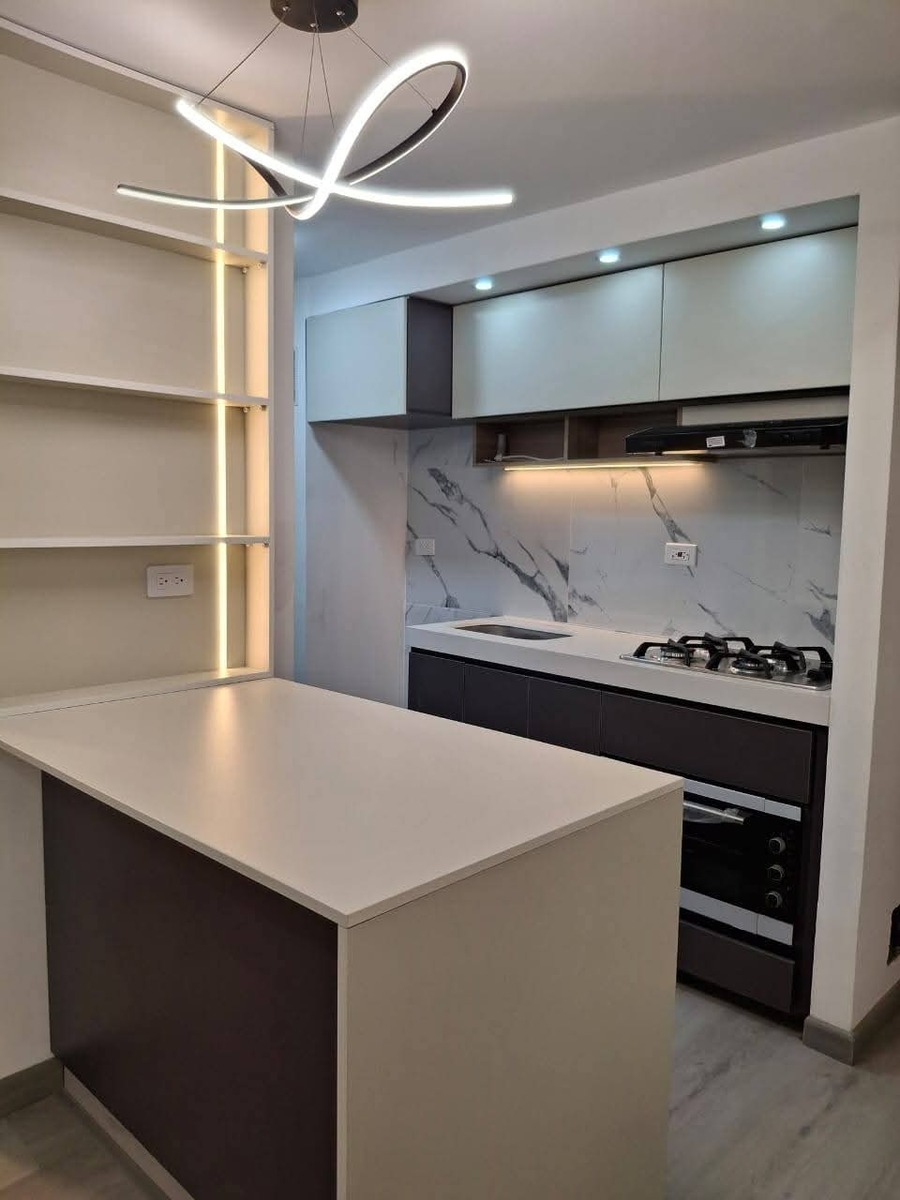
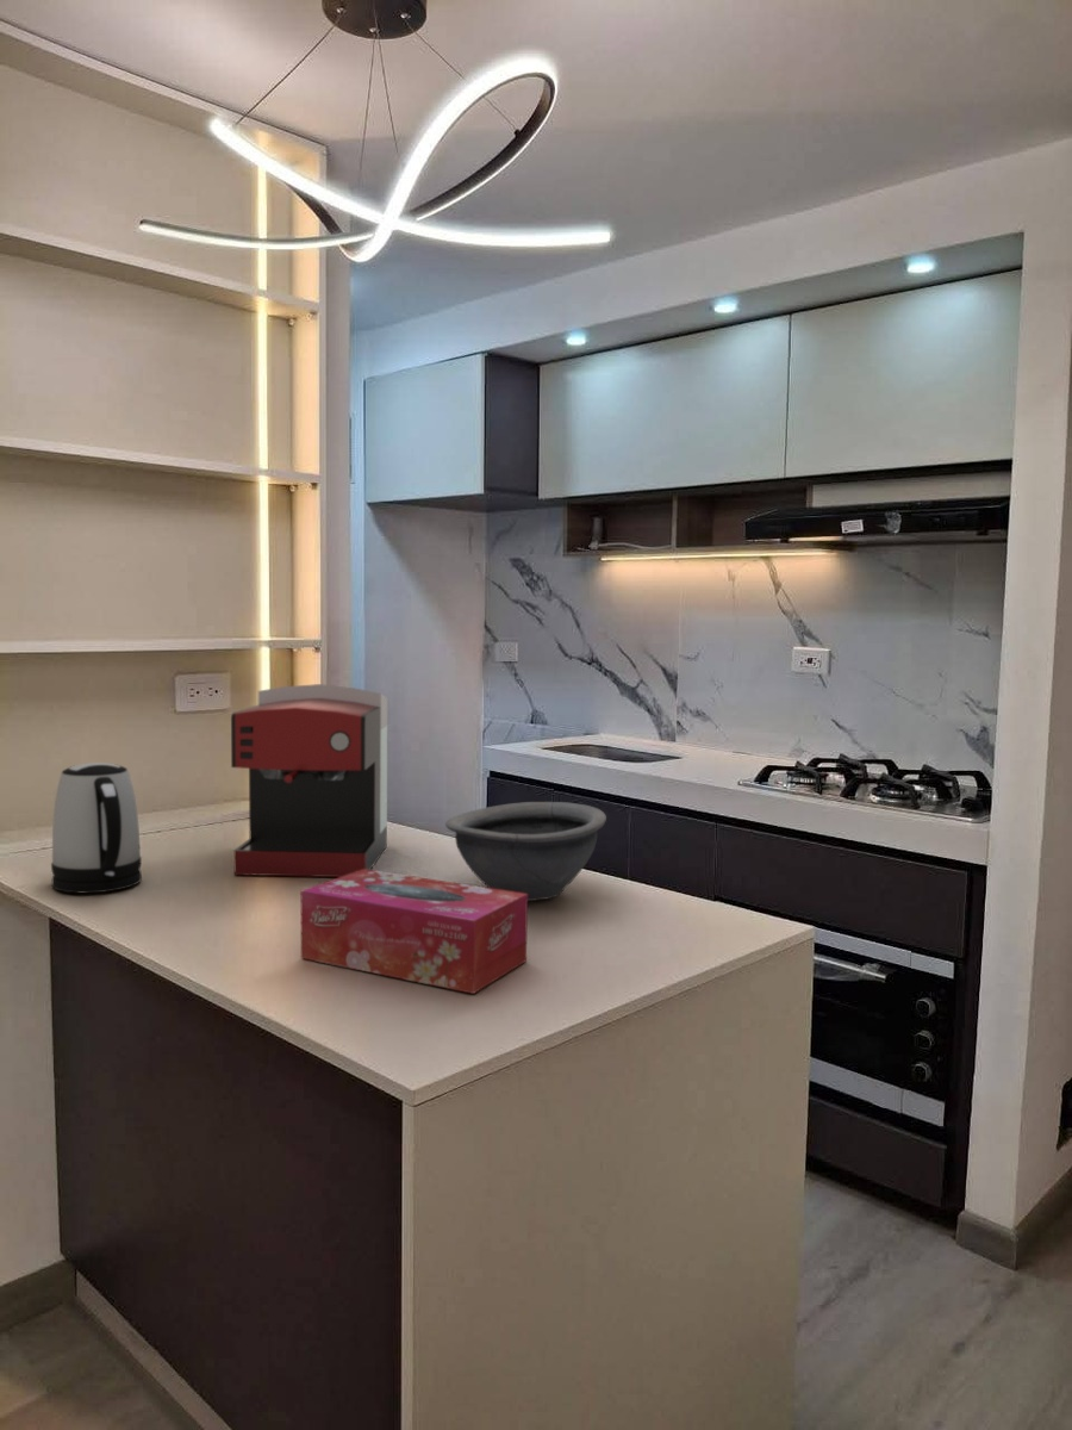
+ coffee maker (310, 776)
+ bowl (525, 853)
+ tissue box (413, 926)
+ kettle (99, 826)
